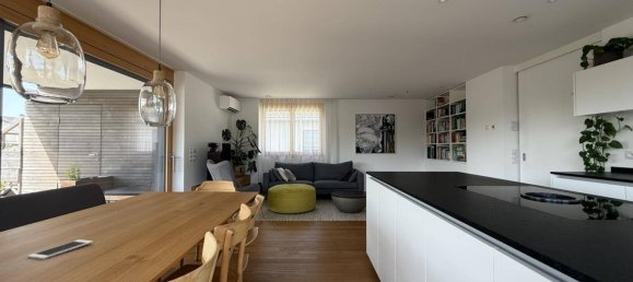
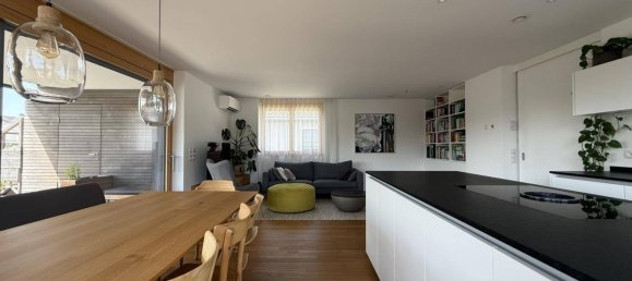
- cell phone (62, 248)
